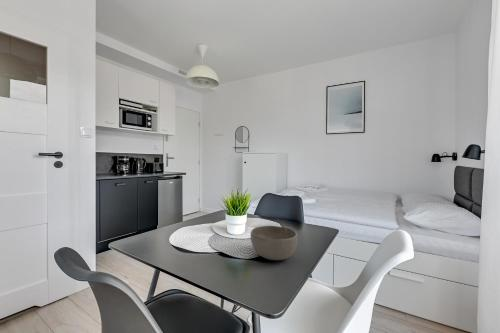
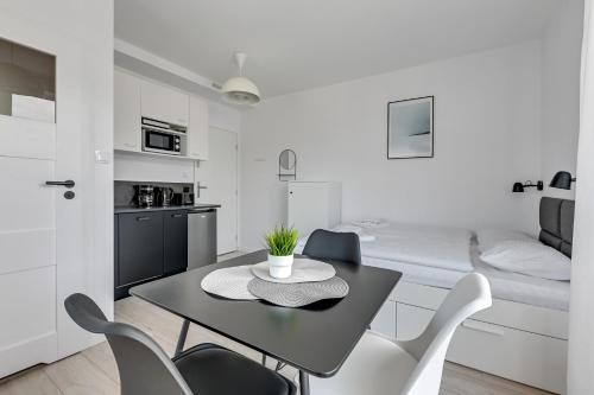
- bowl (273, 243)
